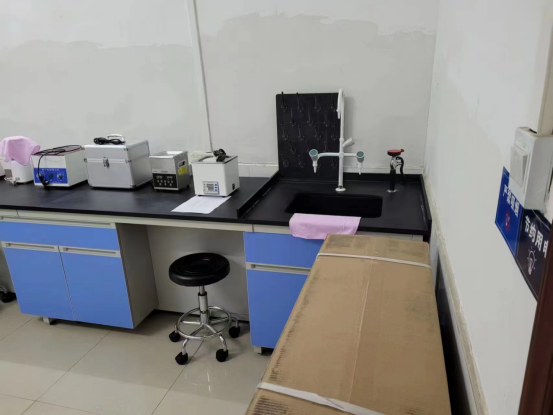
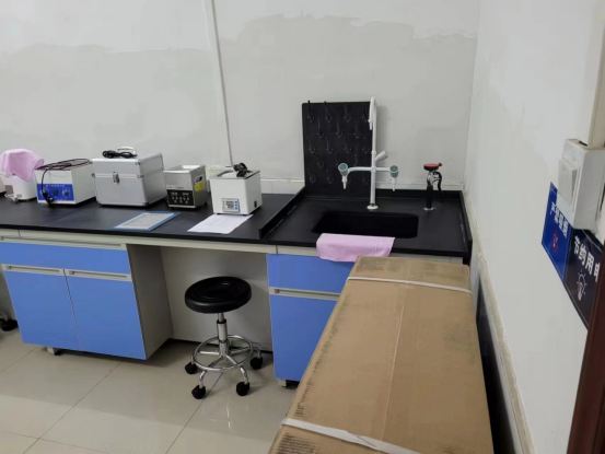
+ clipboard (146, 220)
